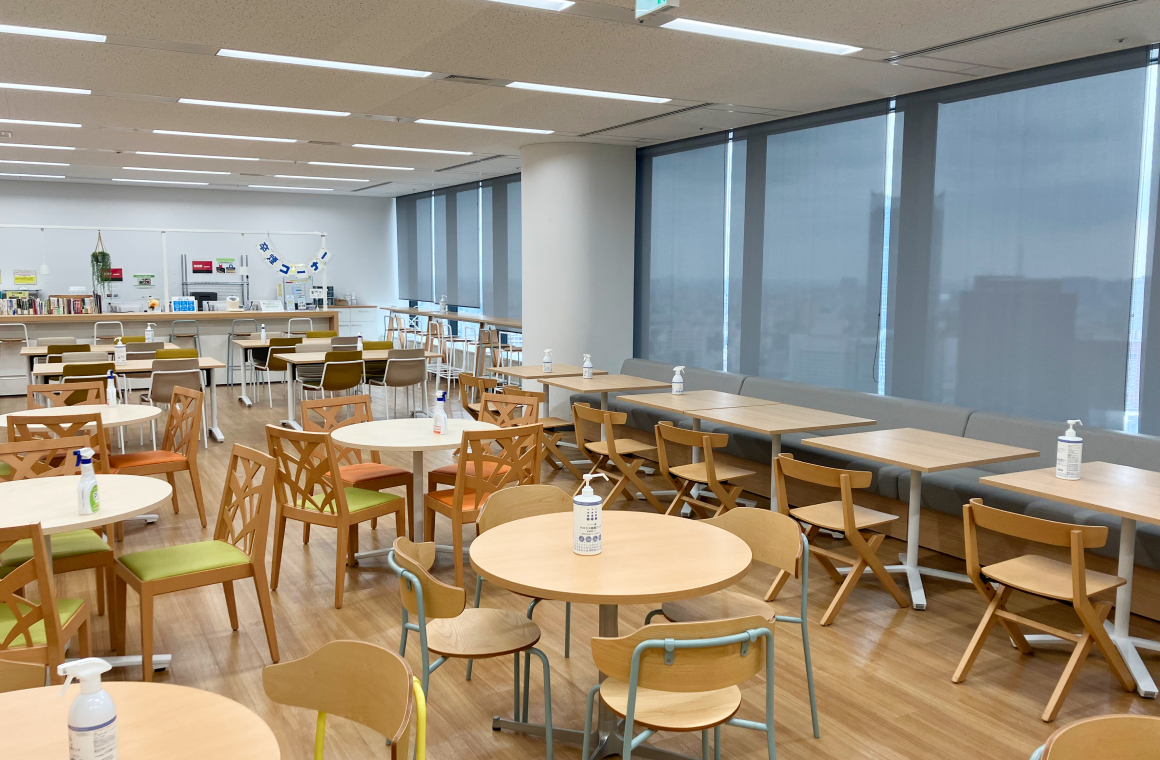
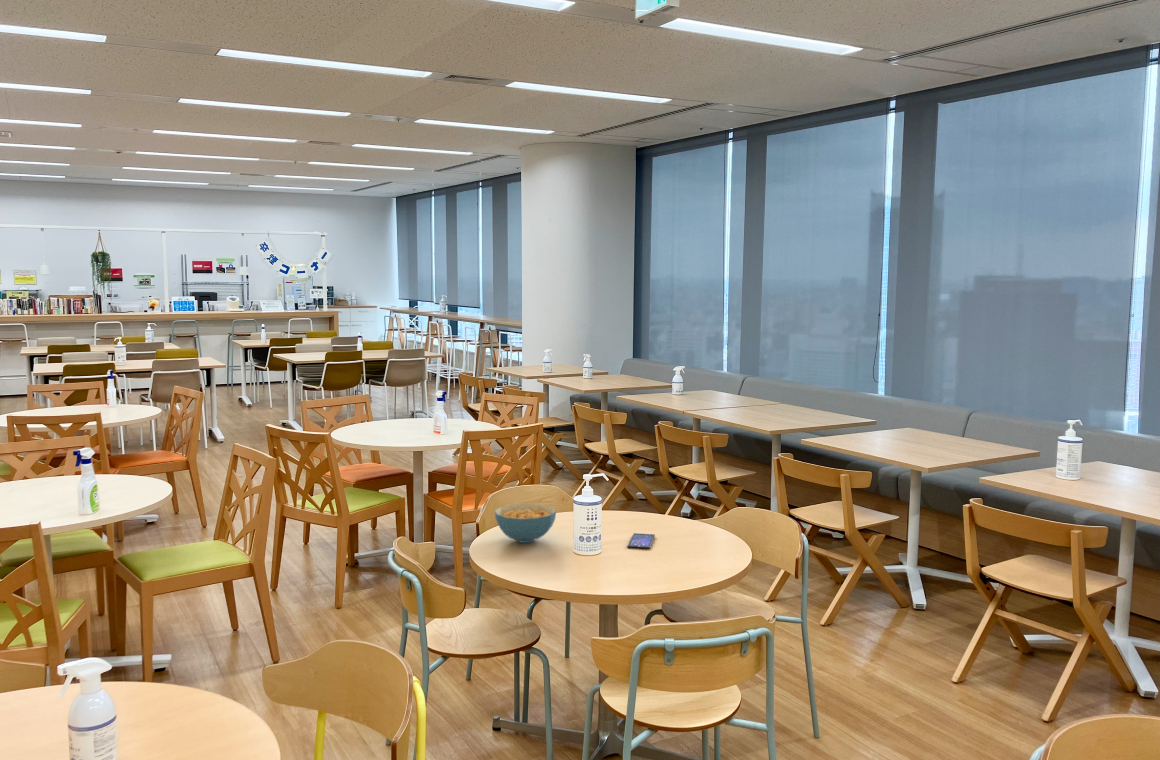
+ smartphone (641, 540)
+ cereal bowl (525, 525)
